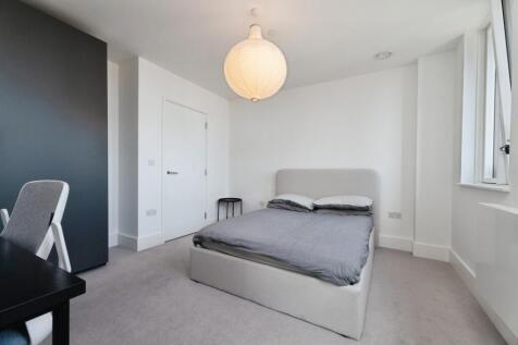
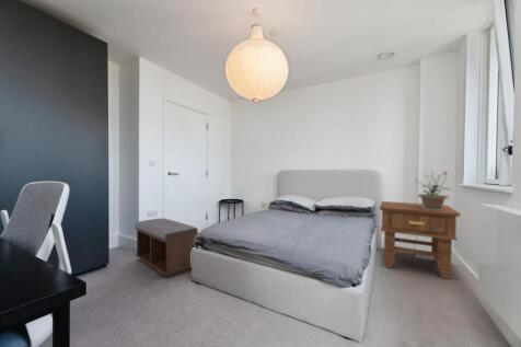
+ potted plant (435, 189)
+ side table (414, 234)
+ bench (164, 243)
